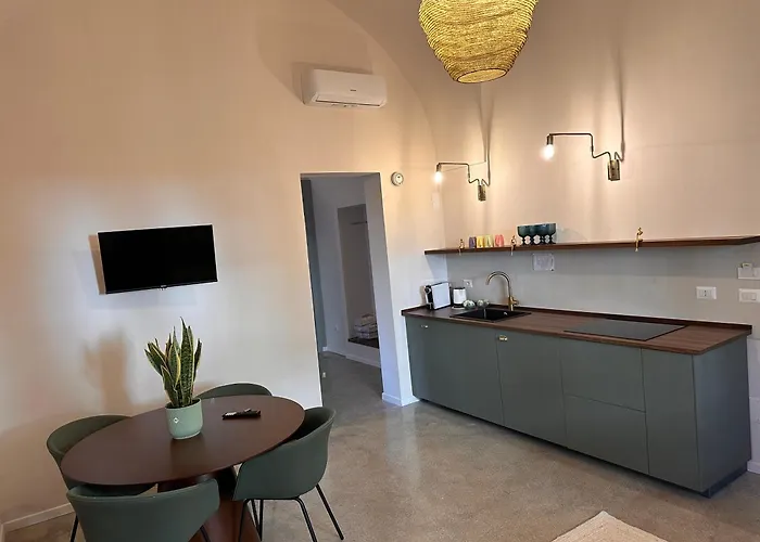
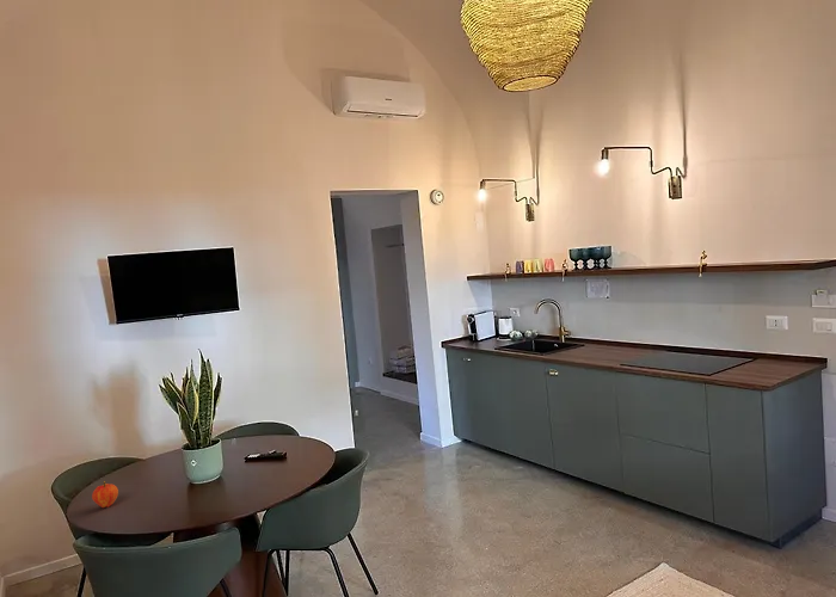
+ fruit (105, 493)
